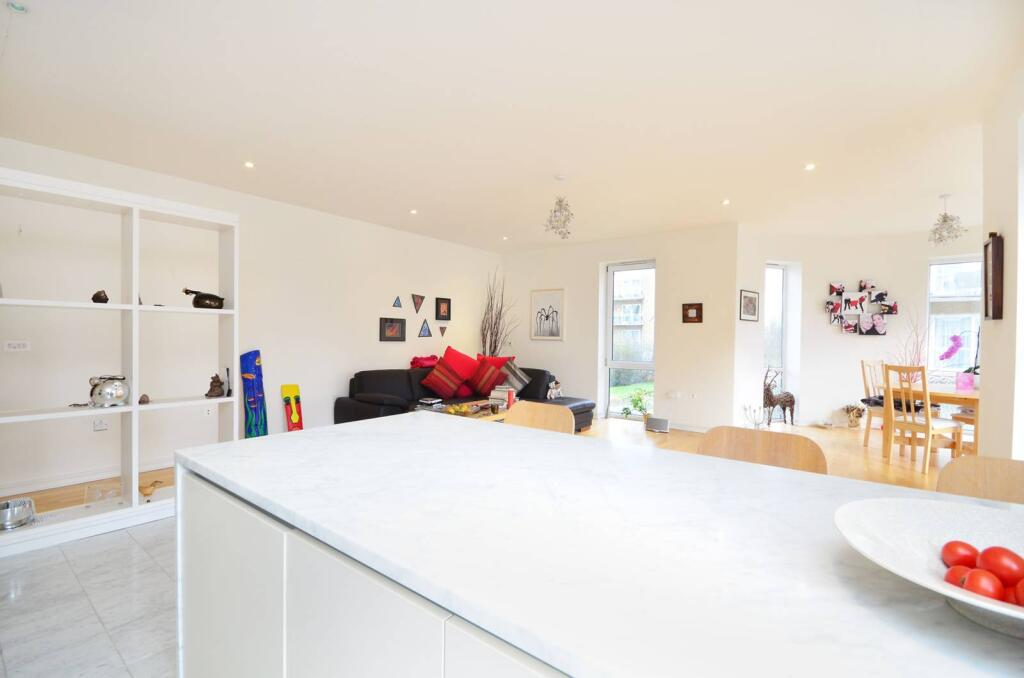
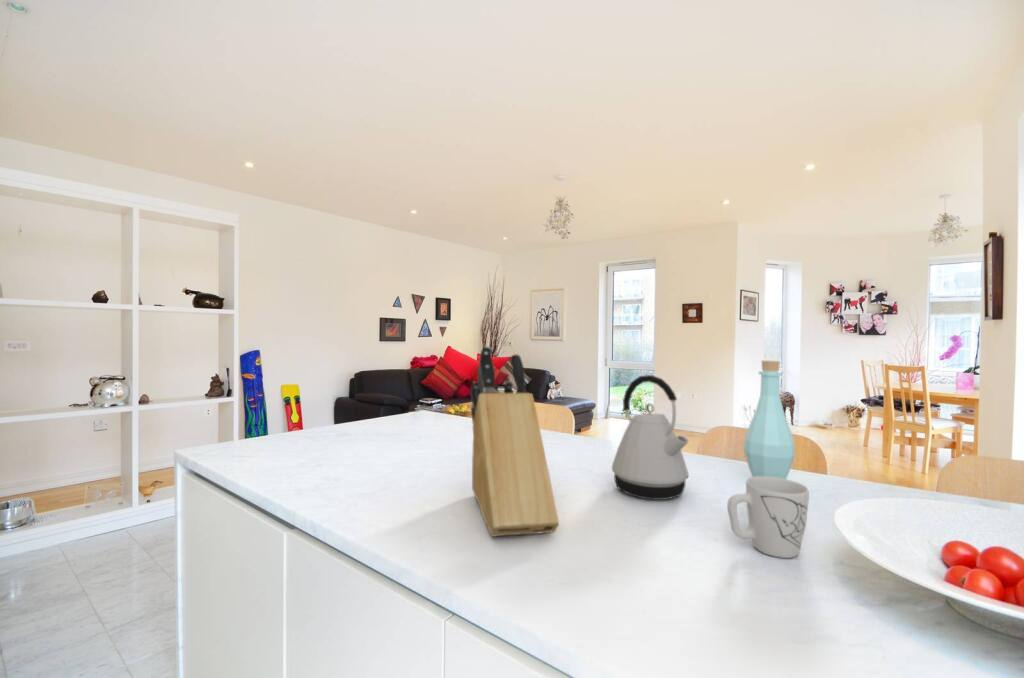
+ knife block (506, 425)
+ kettle (651, 433)
+ mug (766, 516)
+ bottle (769, 421)
